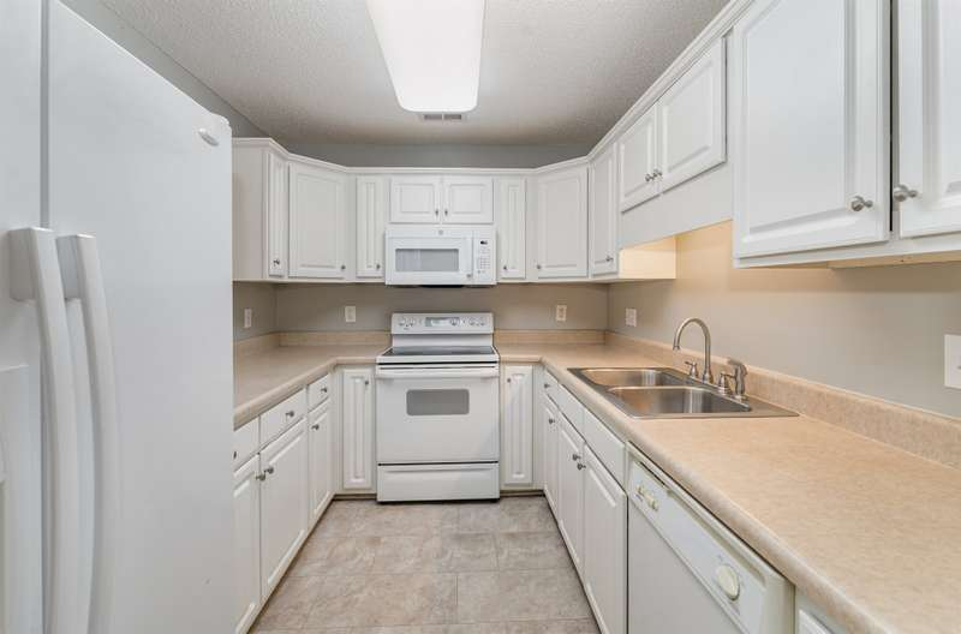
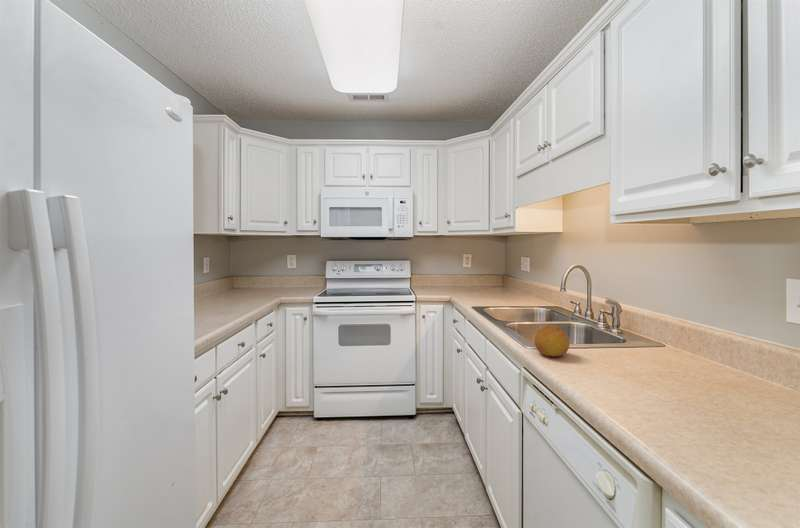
+ fruit (551, 339)
